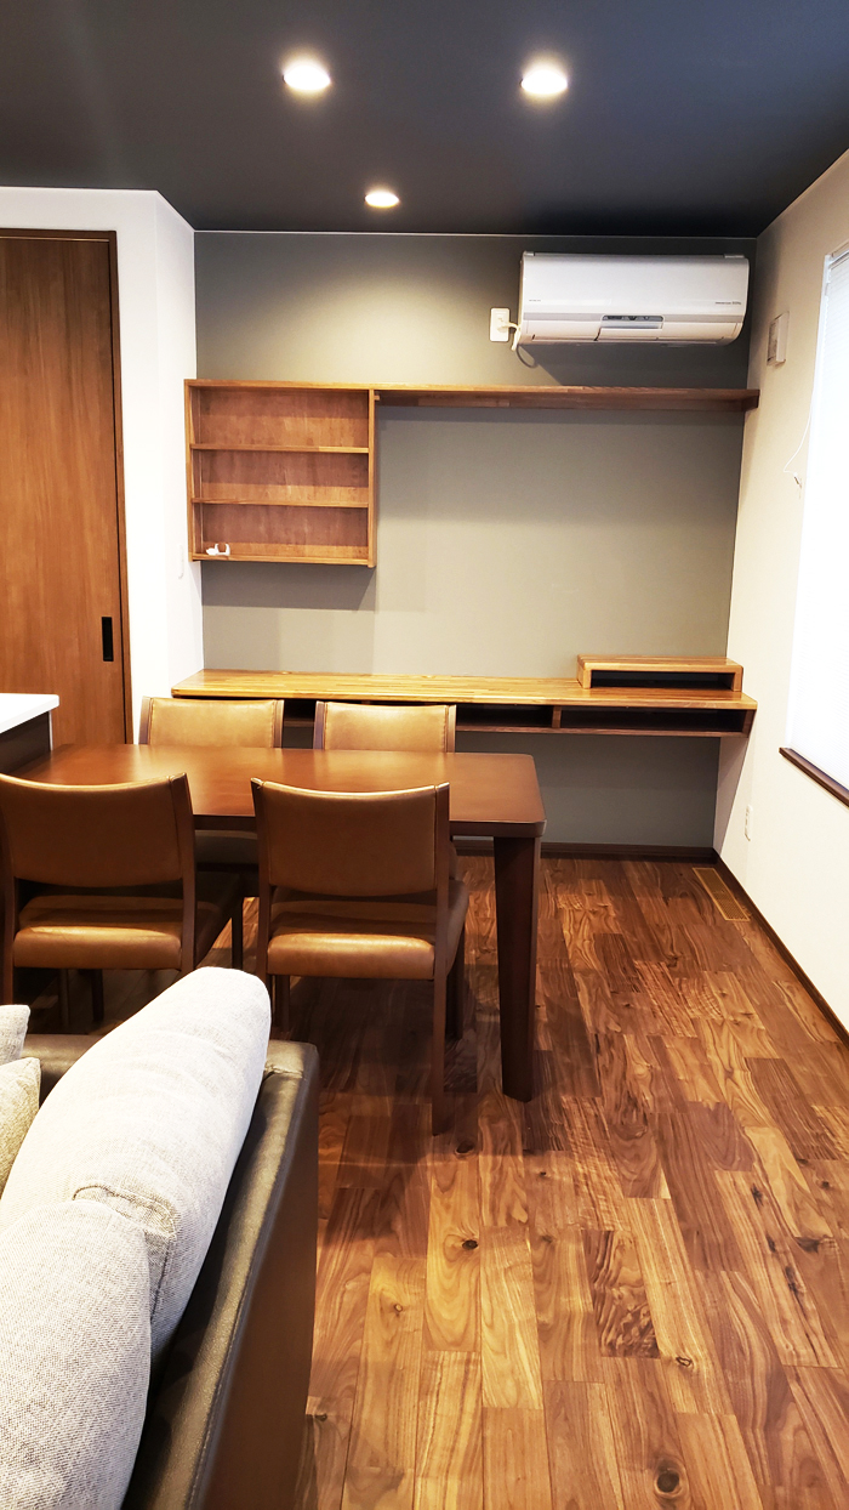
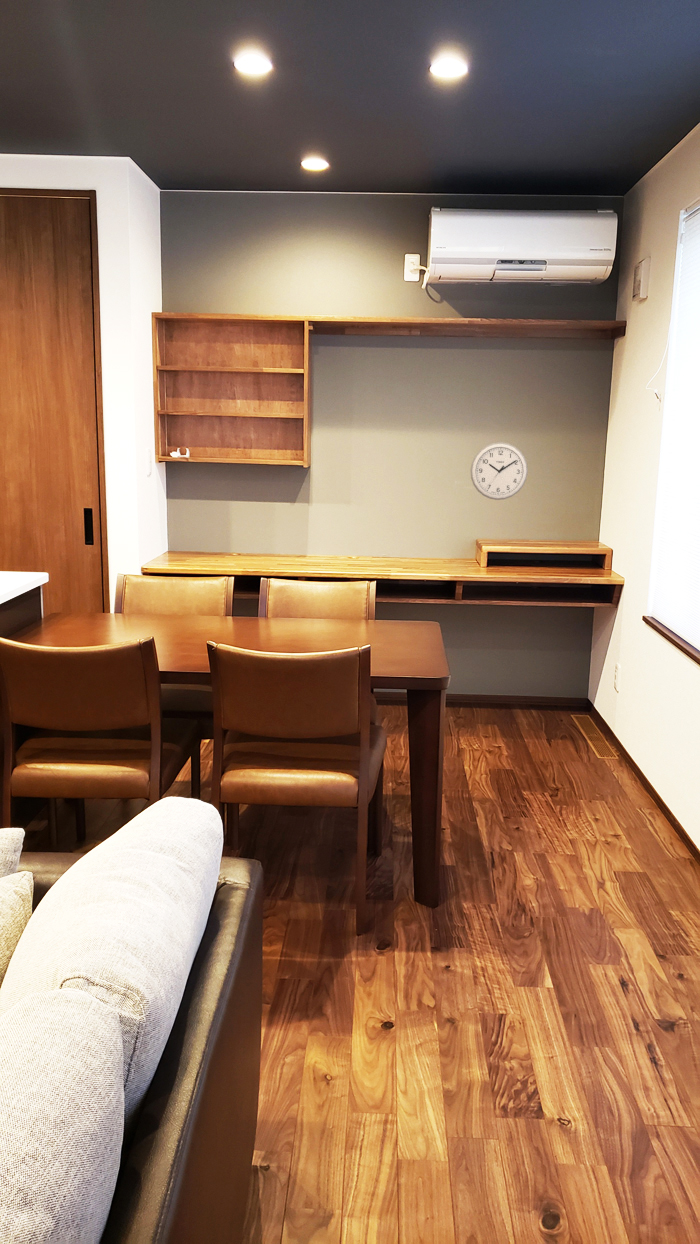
+ wall clock (499, 471)
